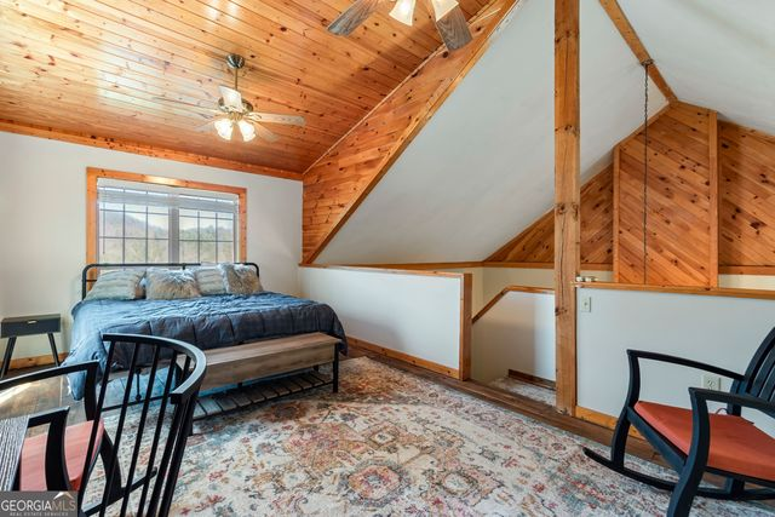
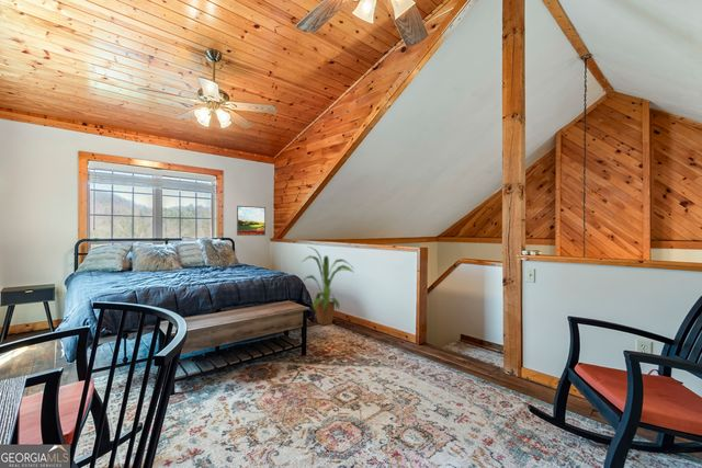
+ house plant (328, 286)
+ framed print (251, 220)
